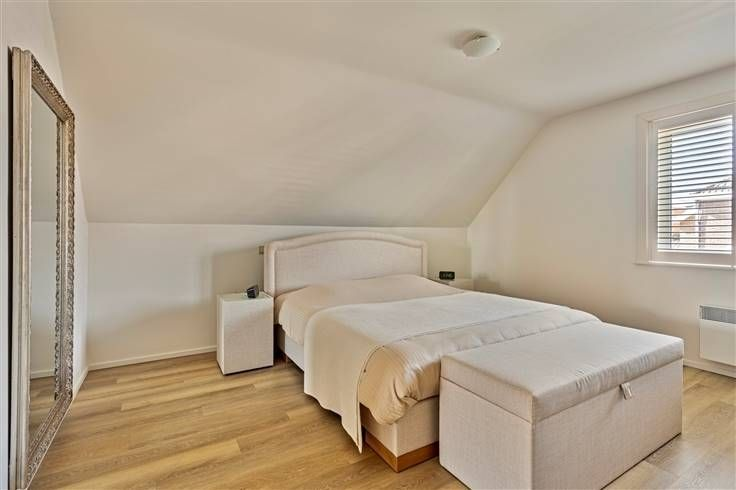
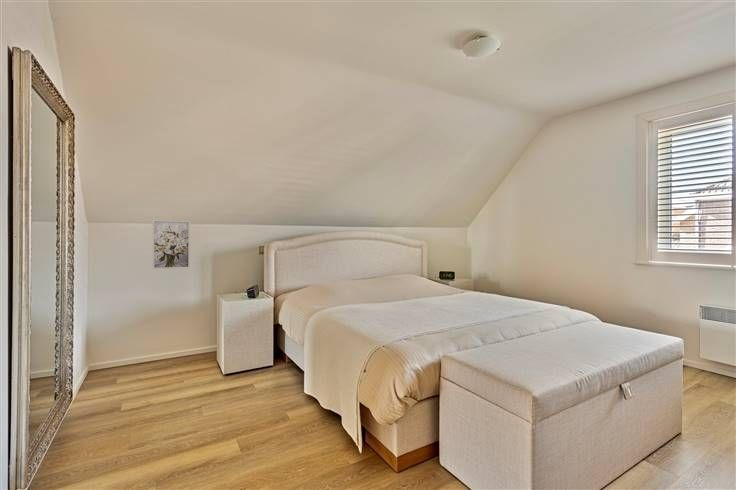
+ wall art (171, 244)
